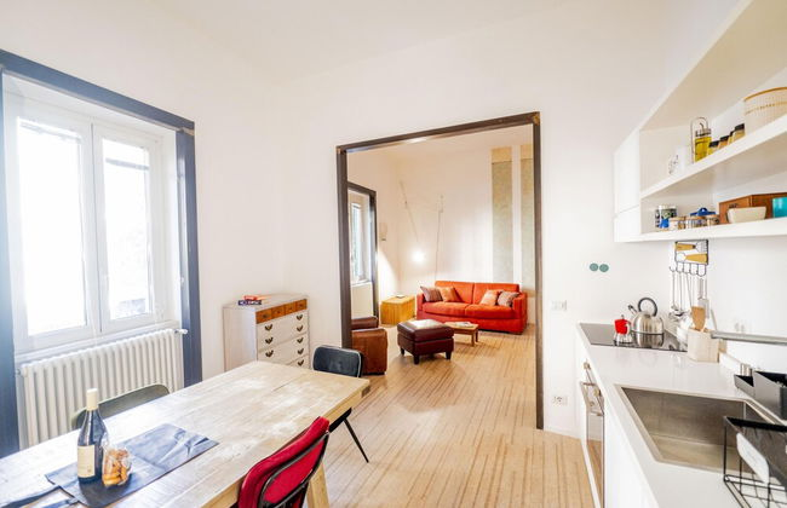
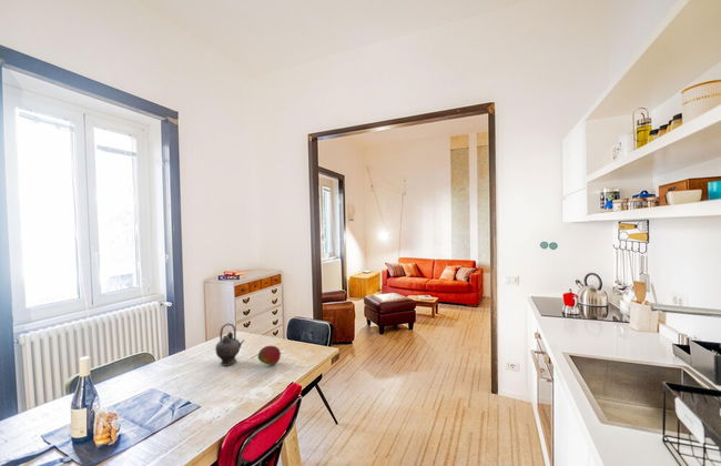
+ teapot (230, 343)
+ fruit (270, 355)
